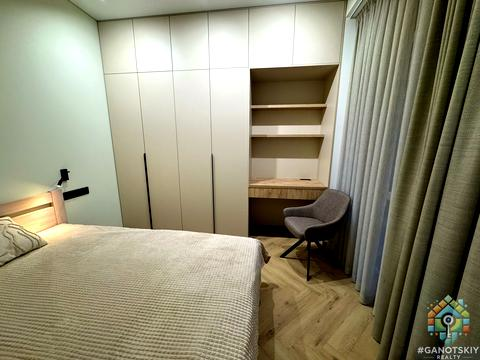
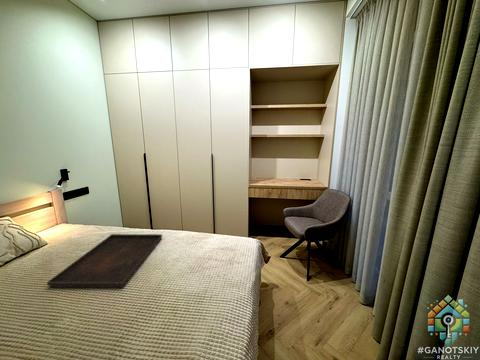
+ serving tray (116, 256)
